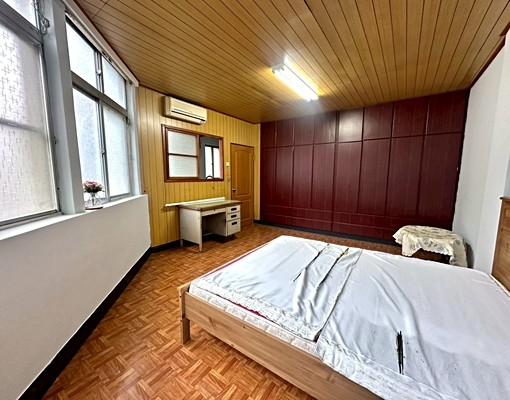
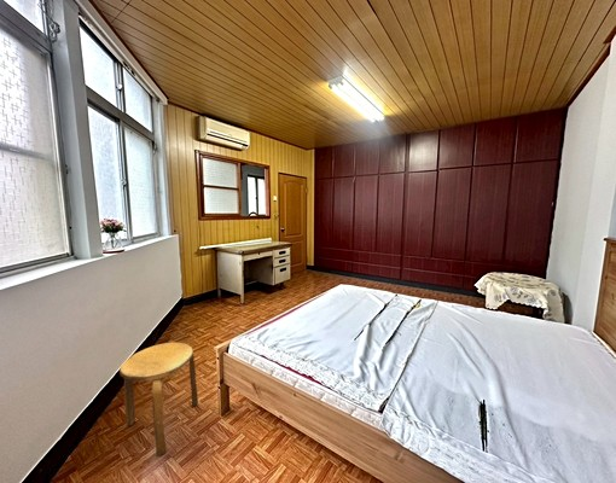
+ stool (159, 392)
